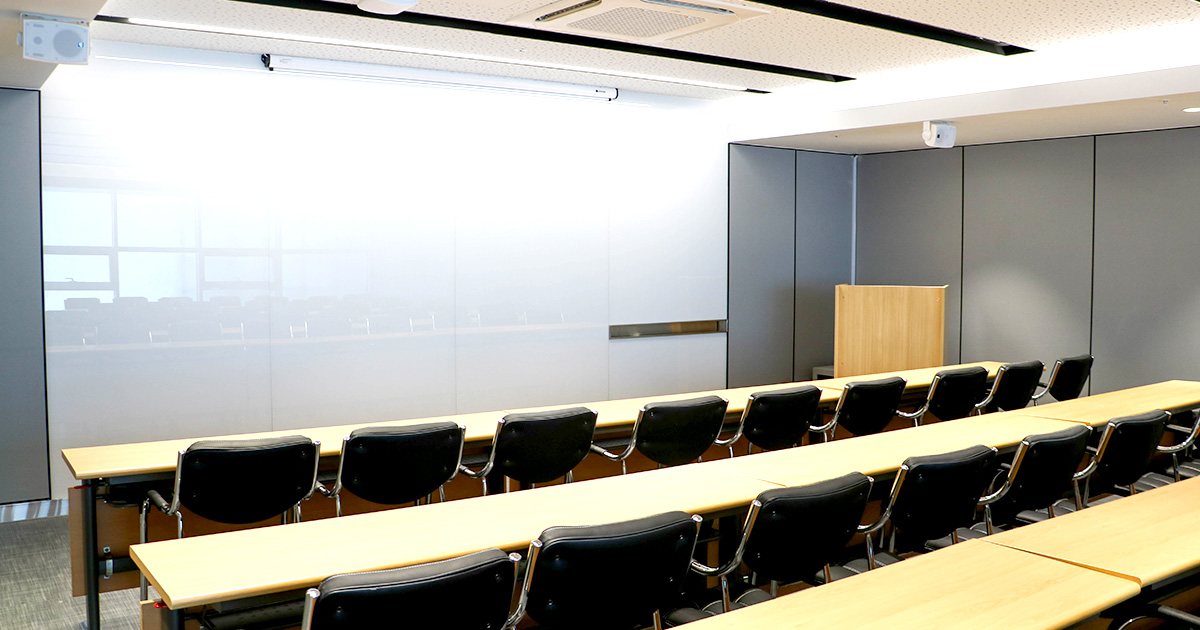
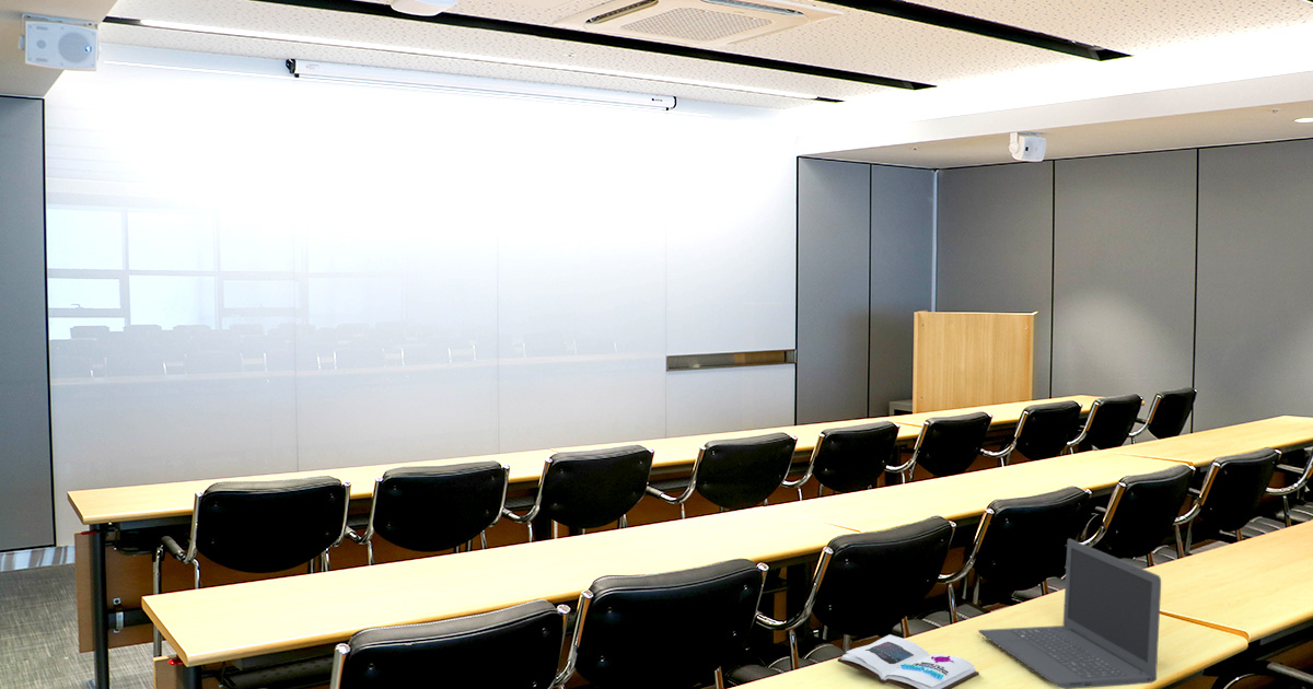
+ laptop computer (1064, 607)
+ book (907, 663)
